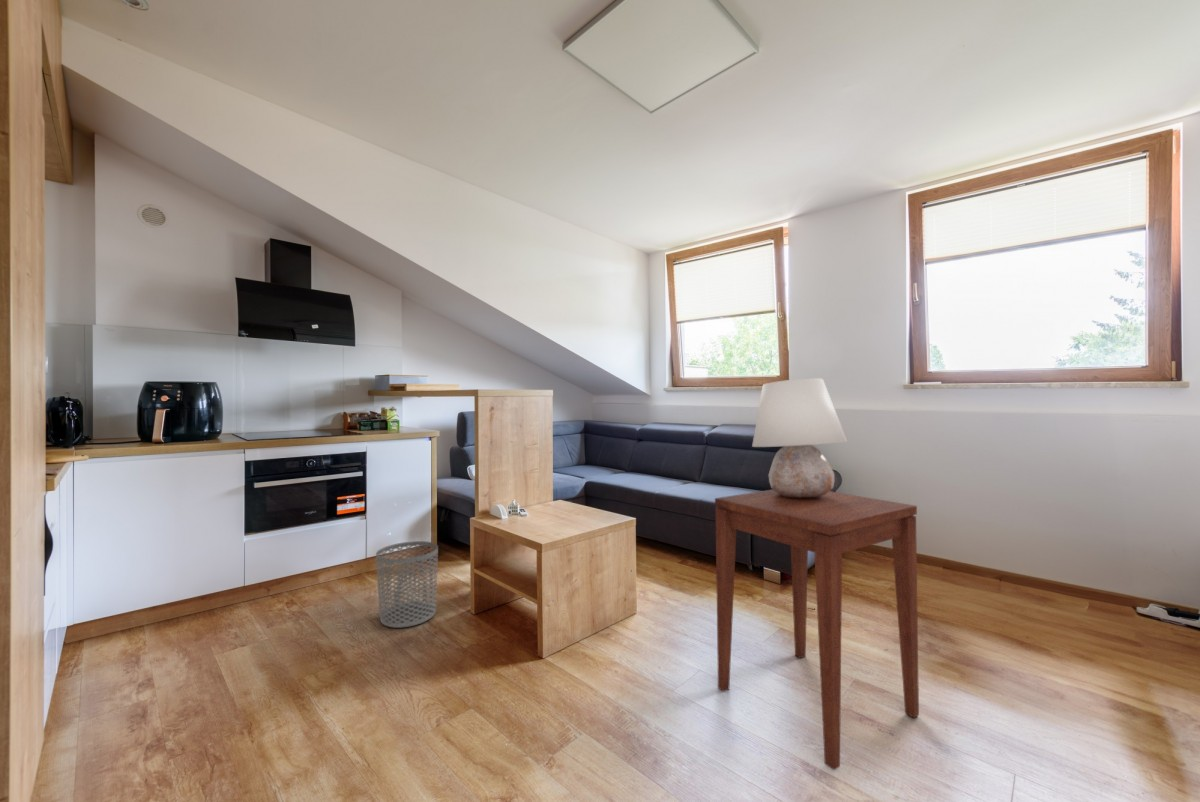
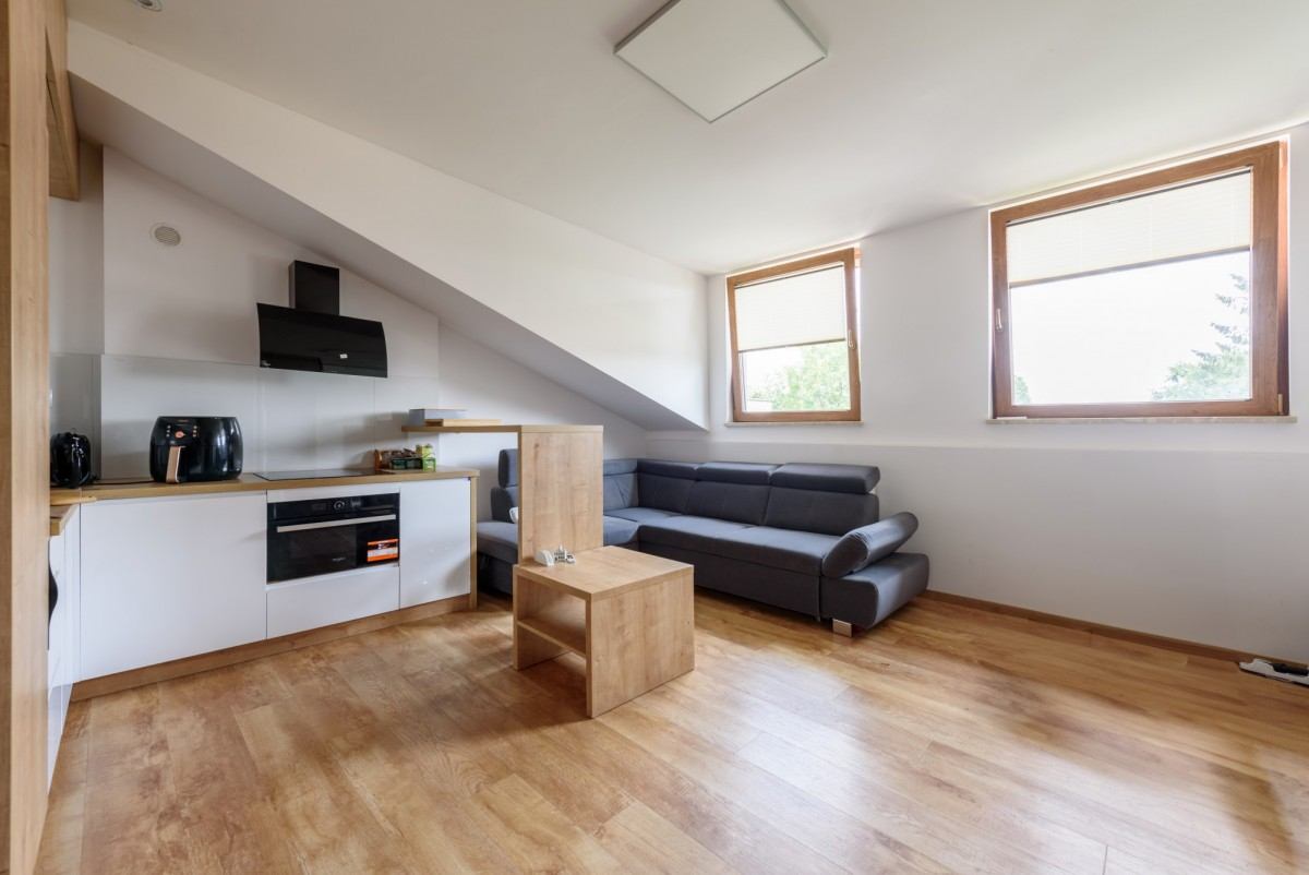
- table lamp (802, 439)
- side table (817, 601)
- waste bin (408, 583)
